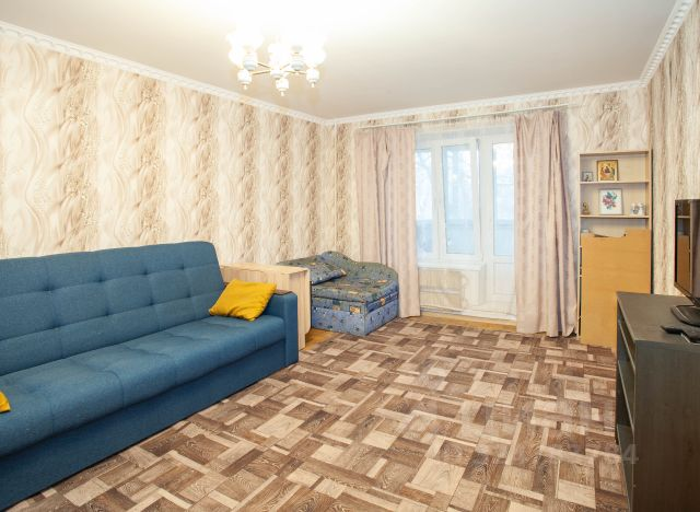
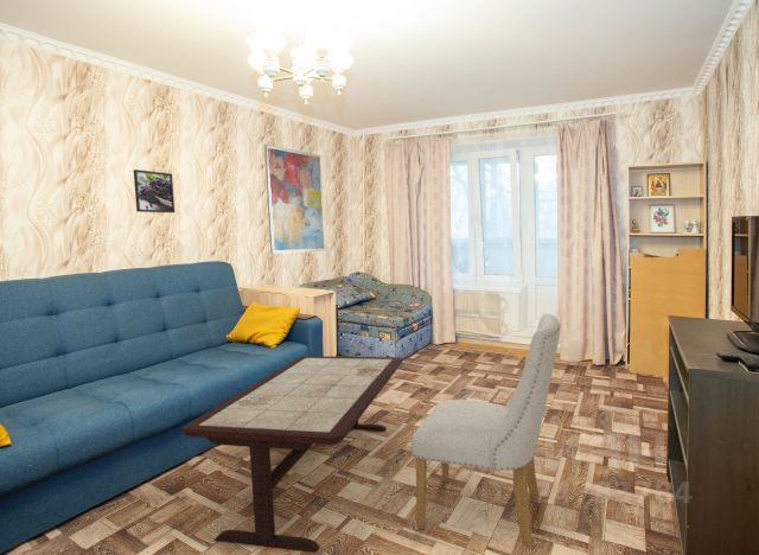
+ coffee table (317, 429)
+ chair (490, 417)
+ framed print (154, 191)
+ wall art (296, 202)
